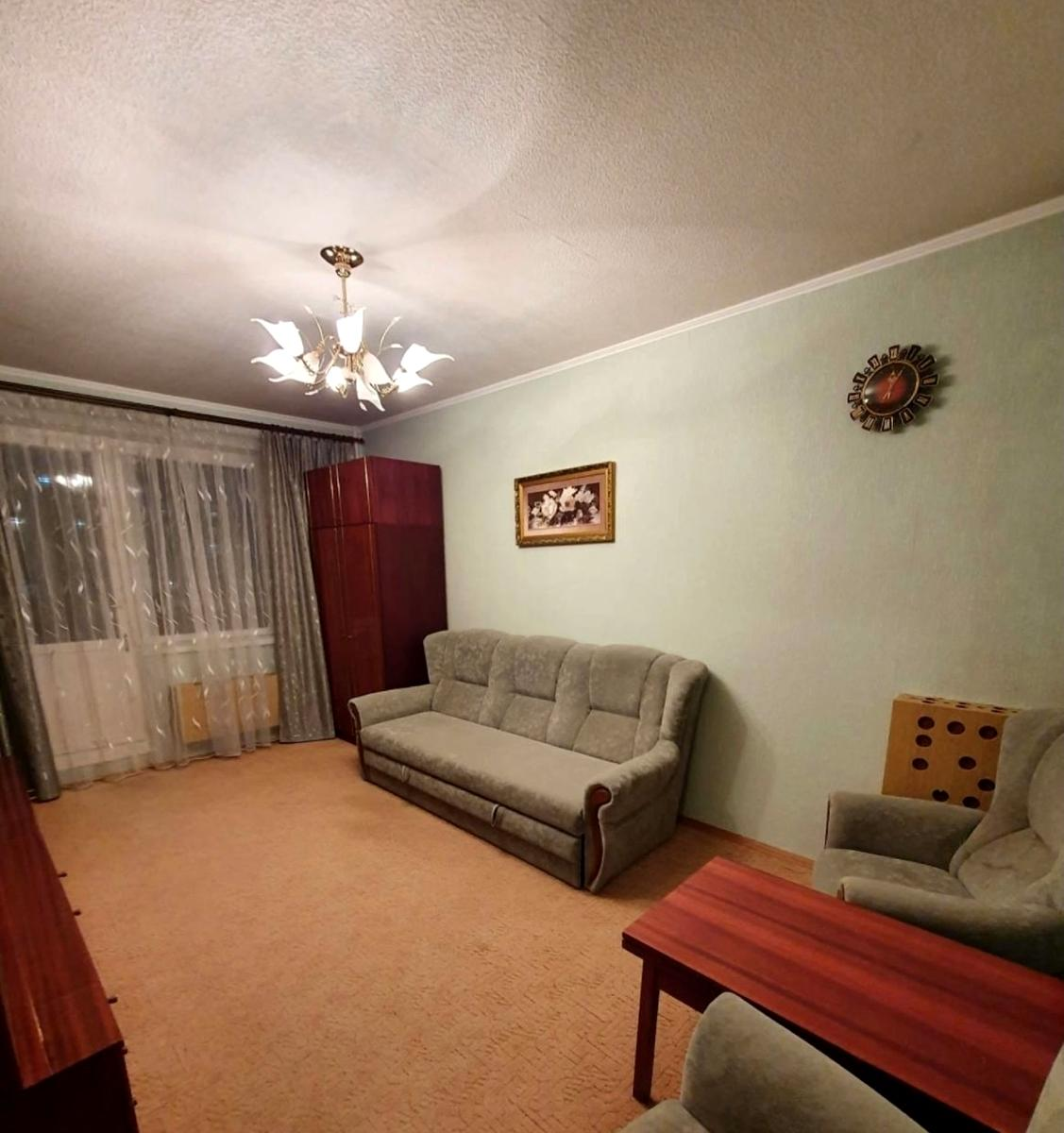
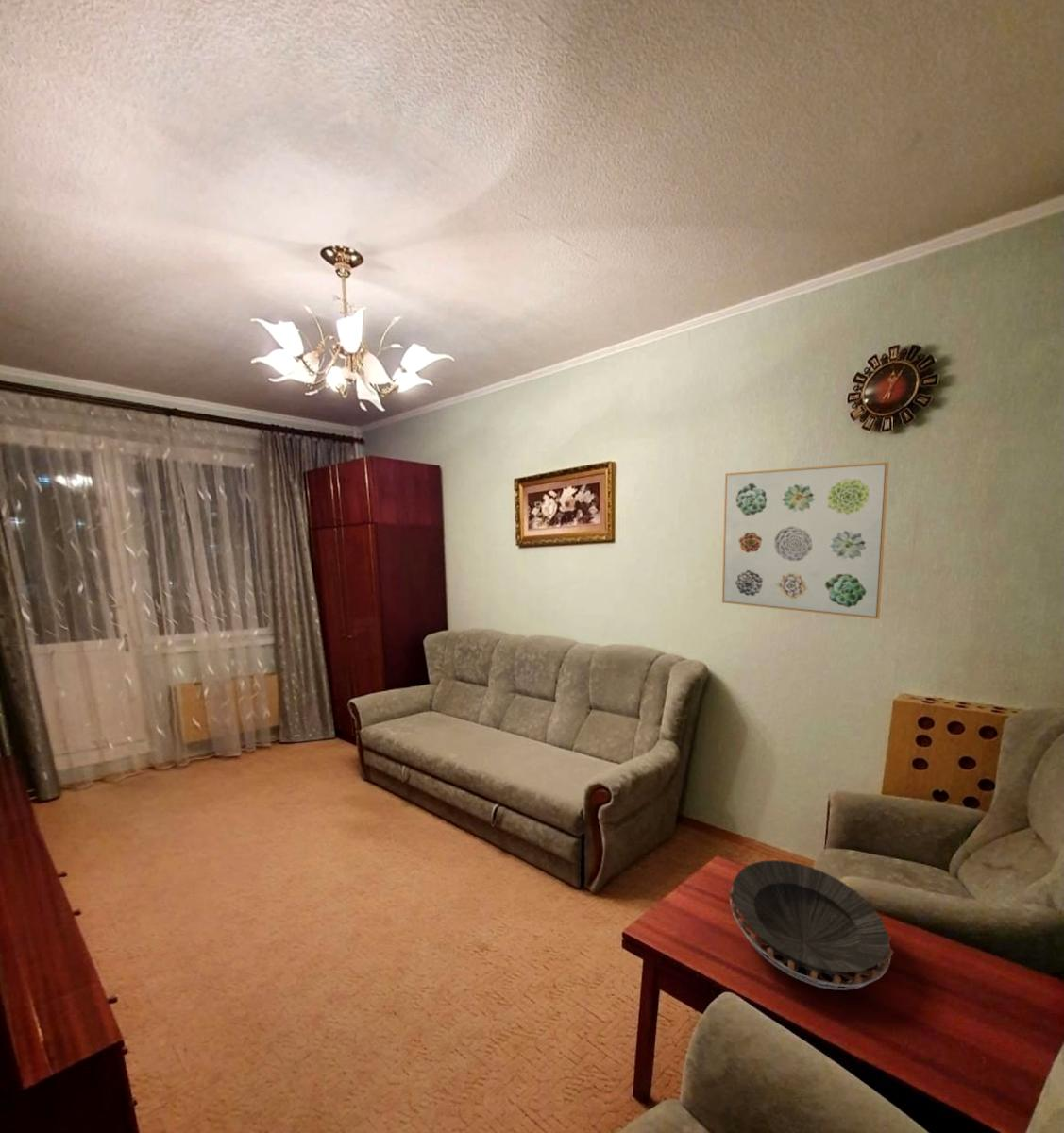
+ wall art (796, 540)
+ decorative bowl (805, 926)
